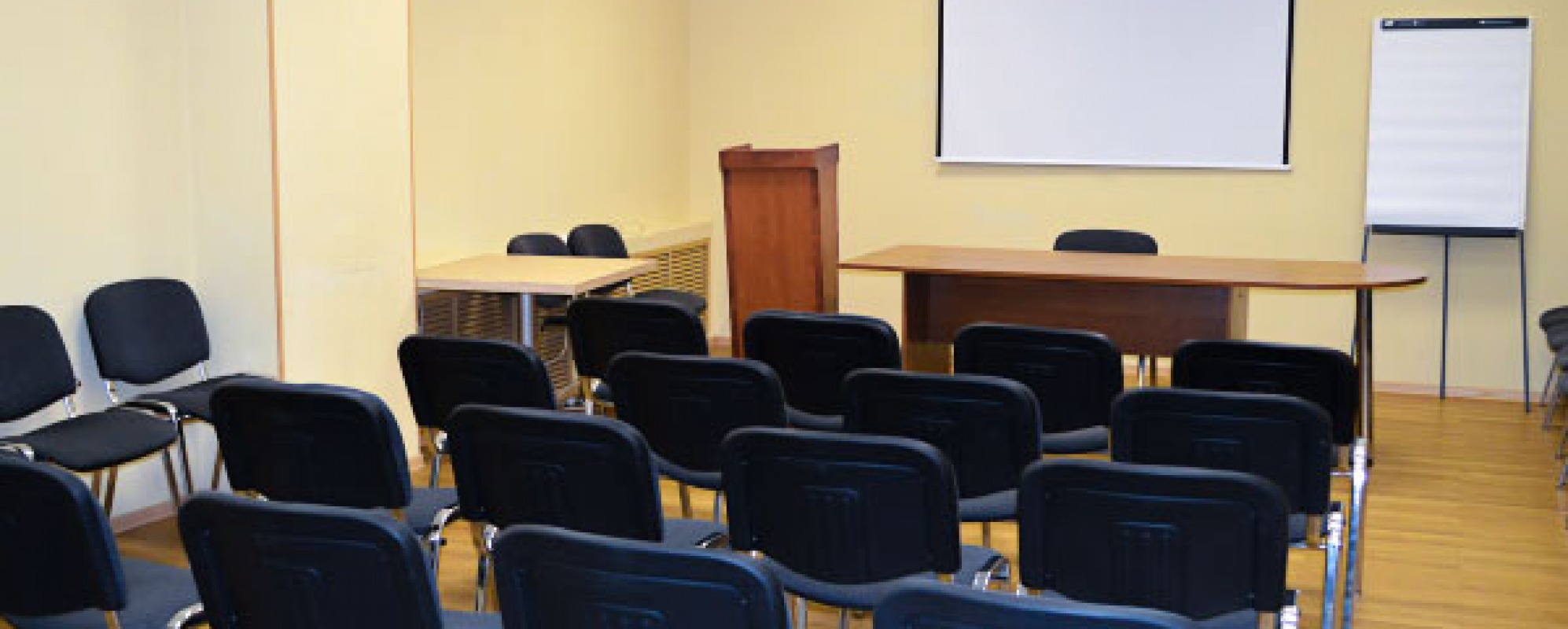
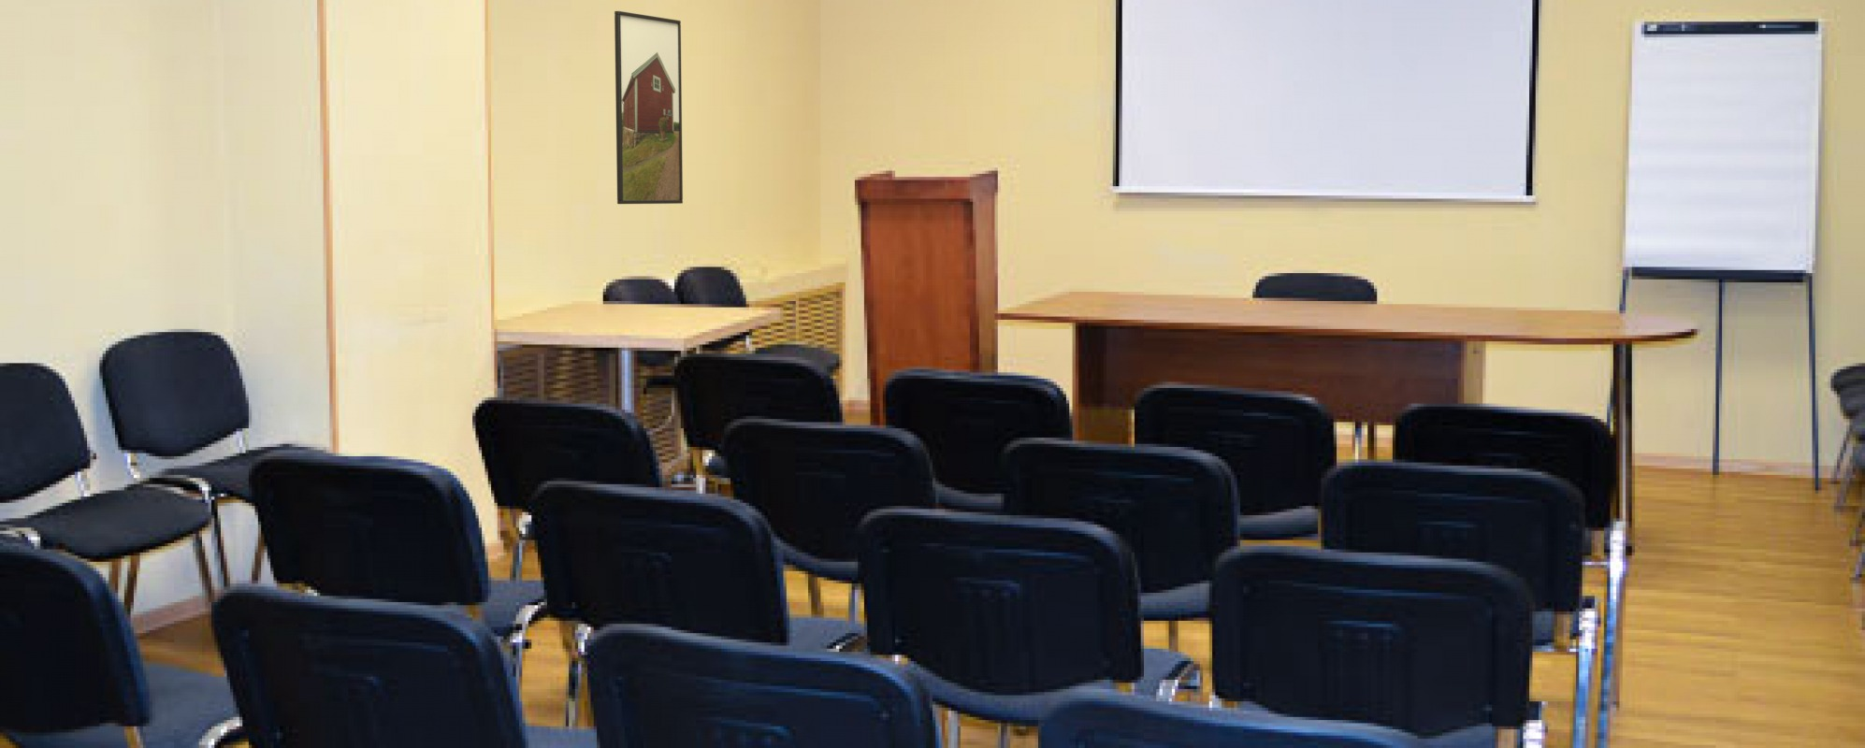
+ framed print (649, 109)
